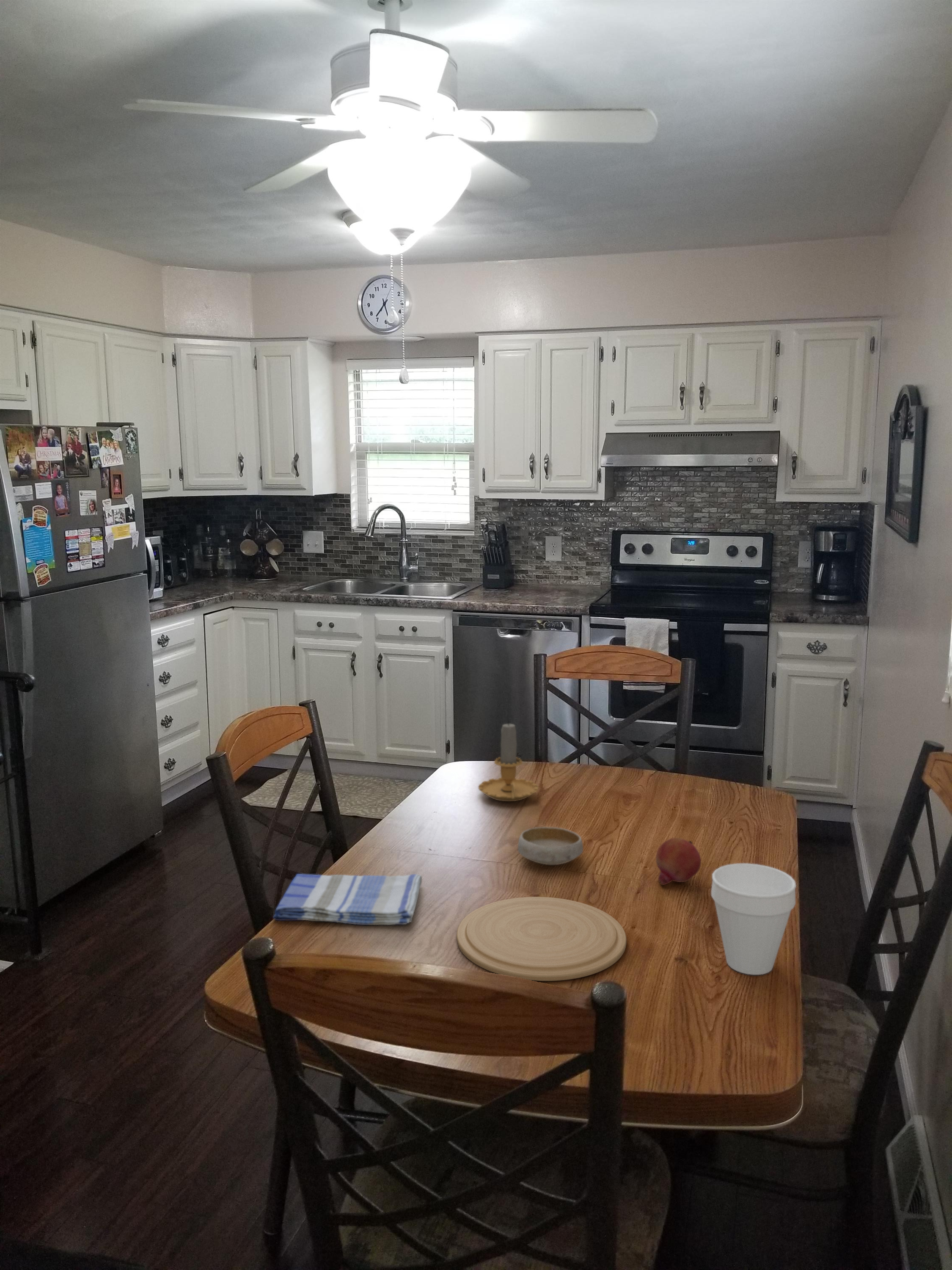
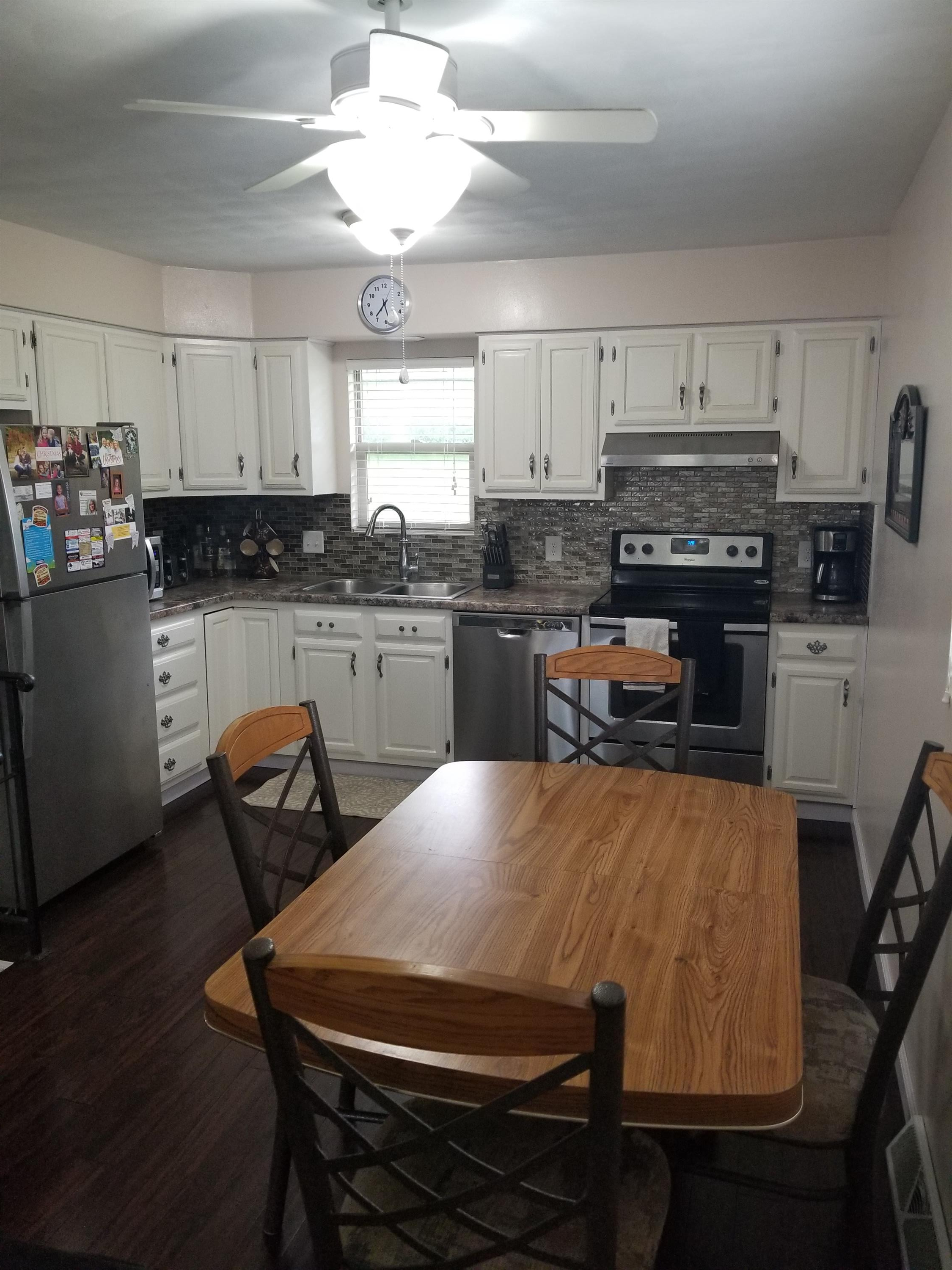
- dish towel (351, 895)
- fruit (677, 860)
- bowl (550, 848)
- cup (751, 921)
- candle (509, 761)
- plate (541, 934)
